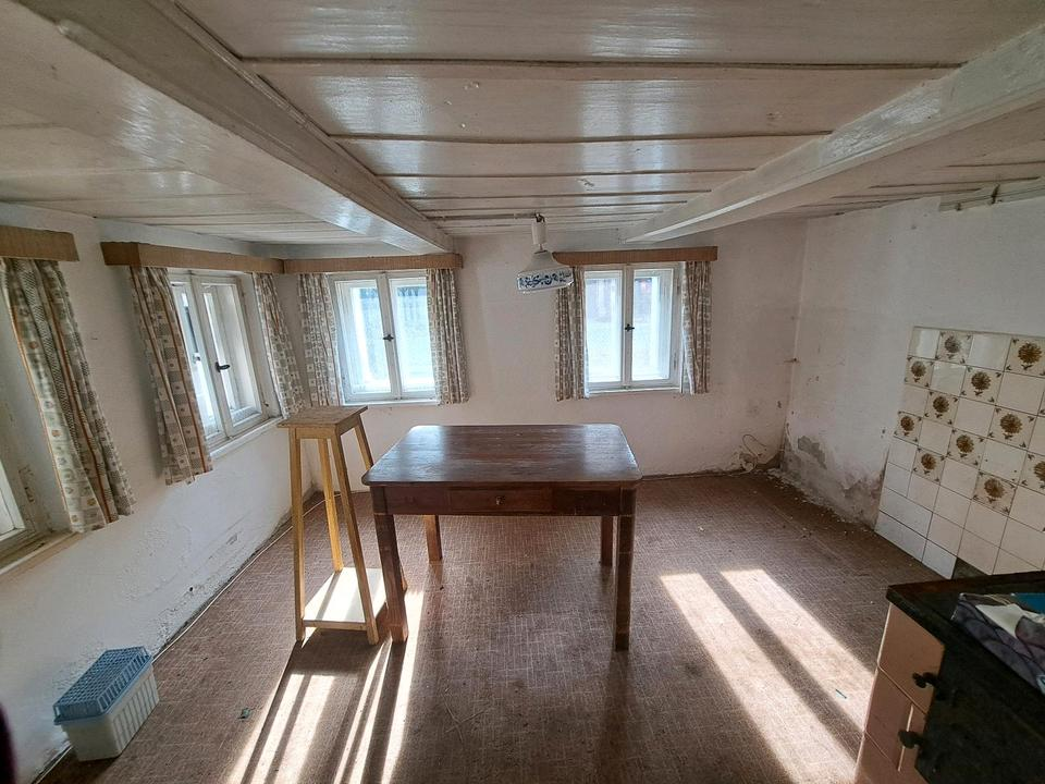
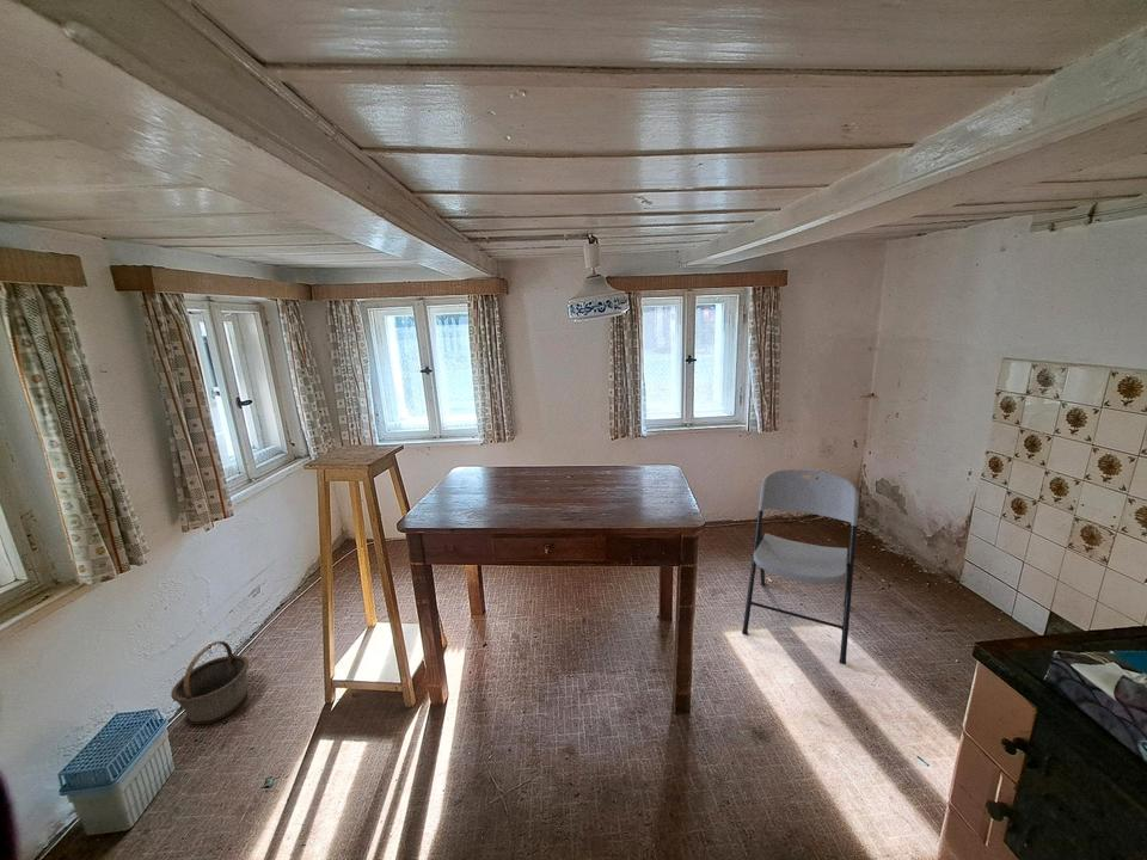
+ chair (802, 554)
+ basket (211, 677)
